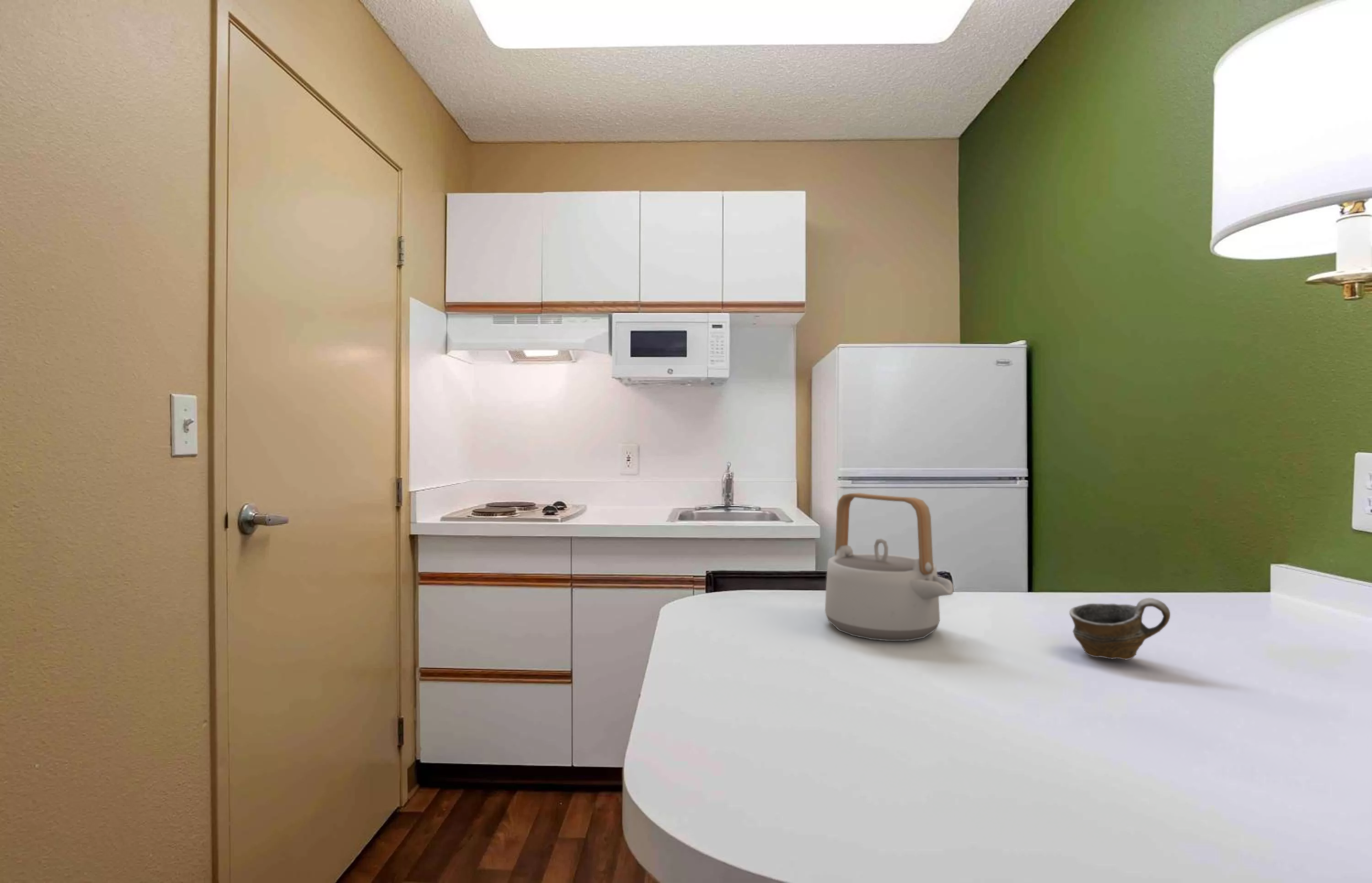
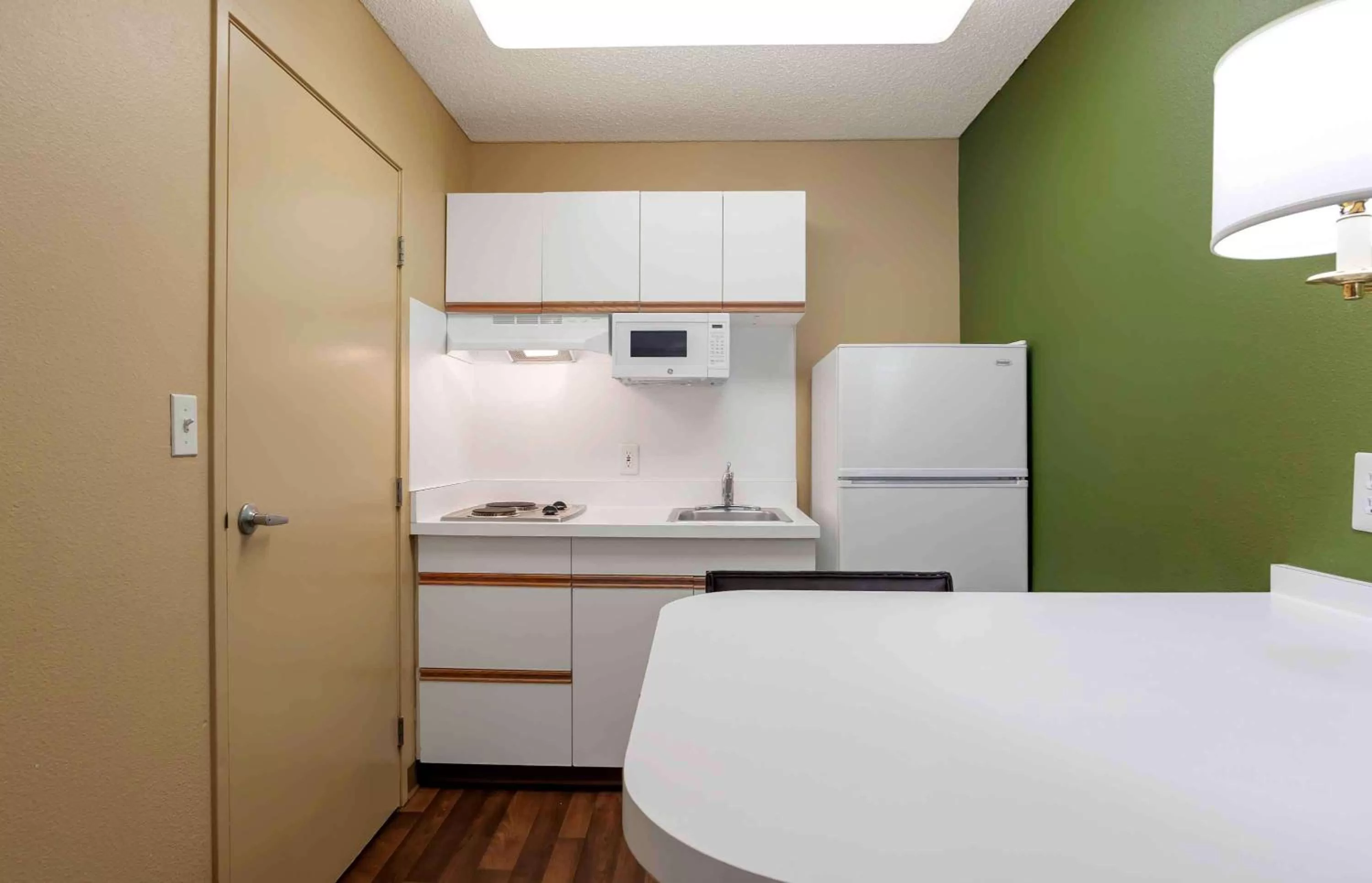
- cup (1112, 626)
- teapot (890, 562)
